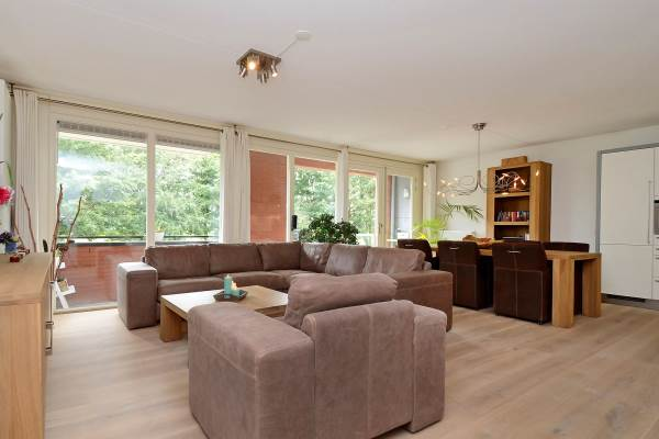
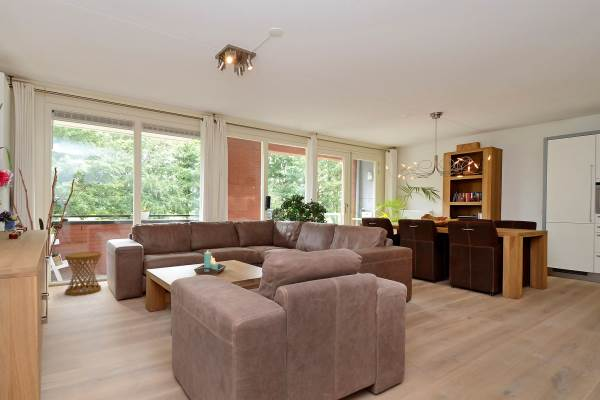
+ side table (83, 272)
